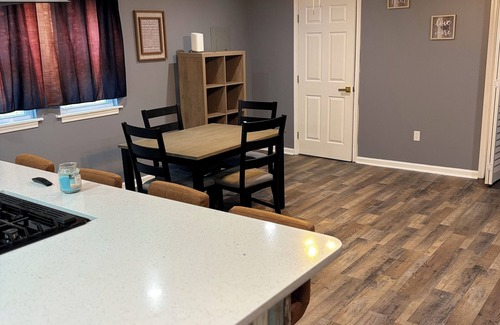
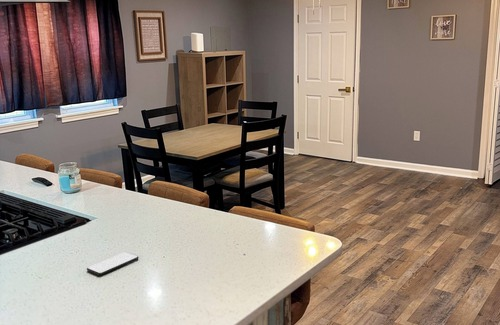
+ smartphone (113, 263)
